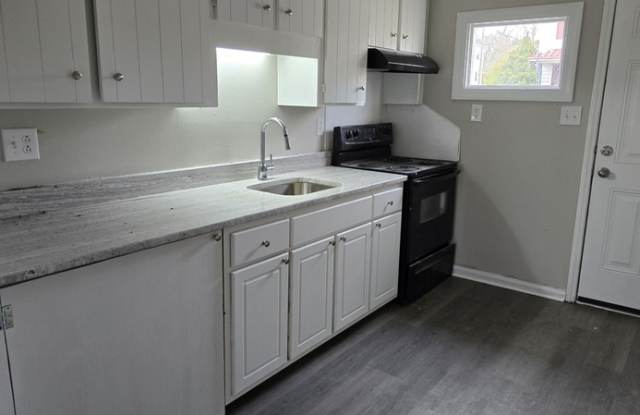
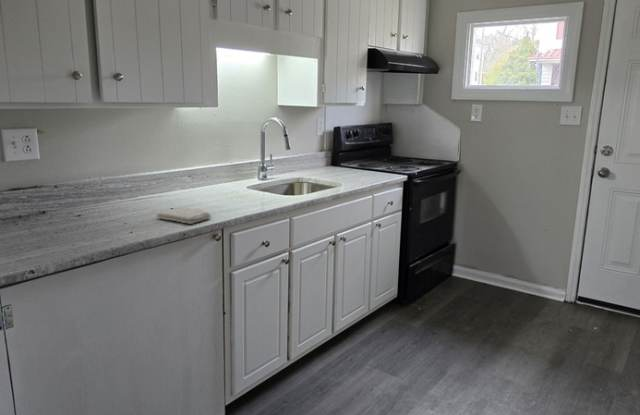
+ washcloth (184, 214)
